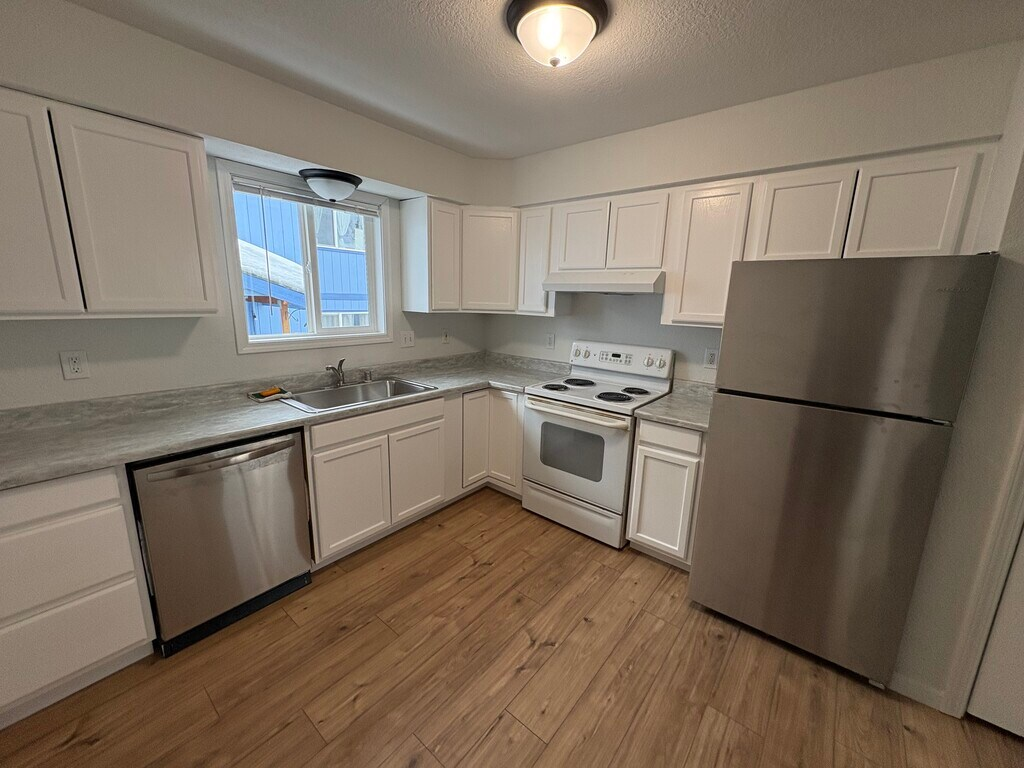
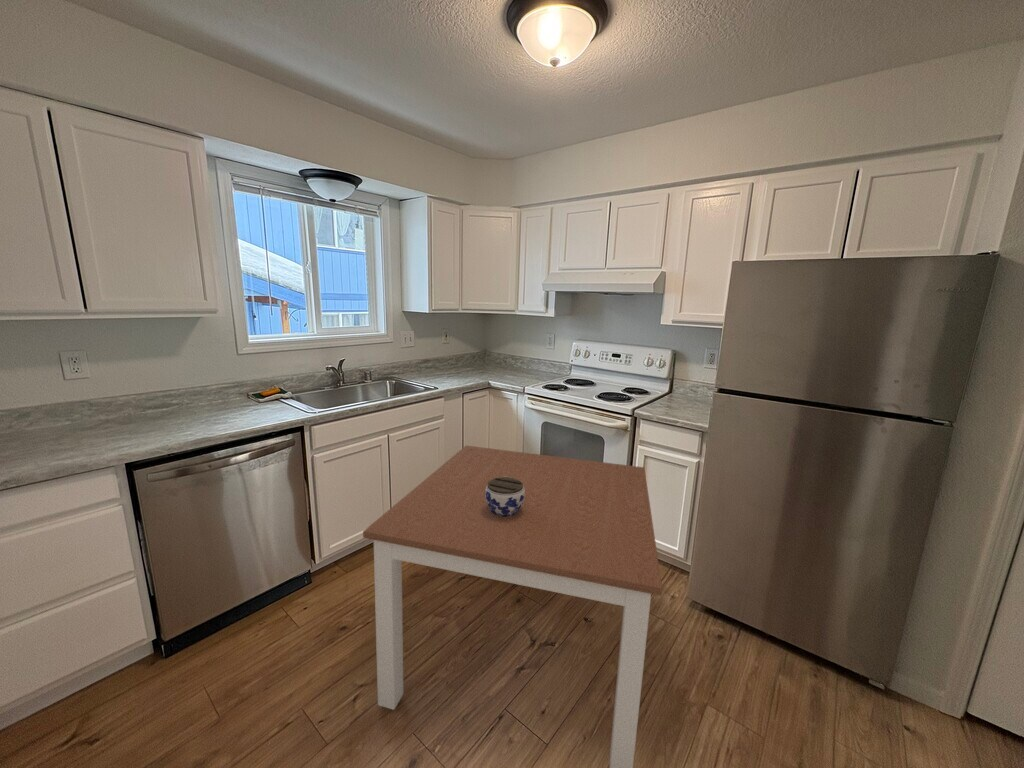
+ dining table (527, 569)
+ jar (504, 496)
